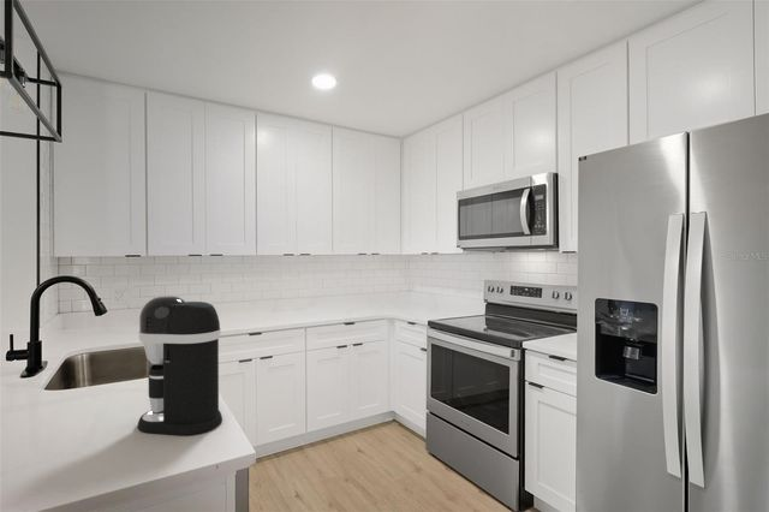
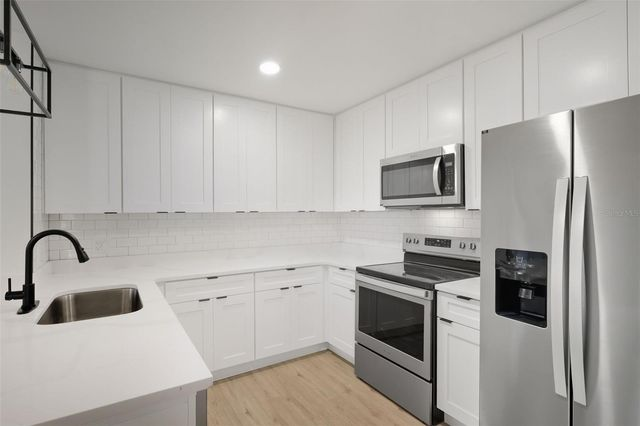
- coffee maker (180, 359)
